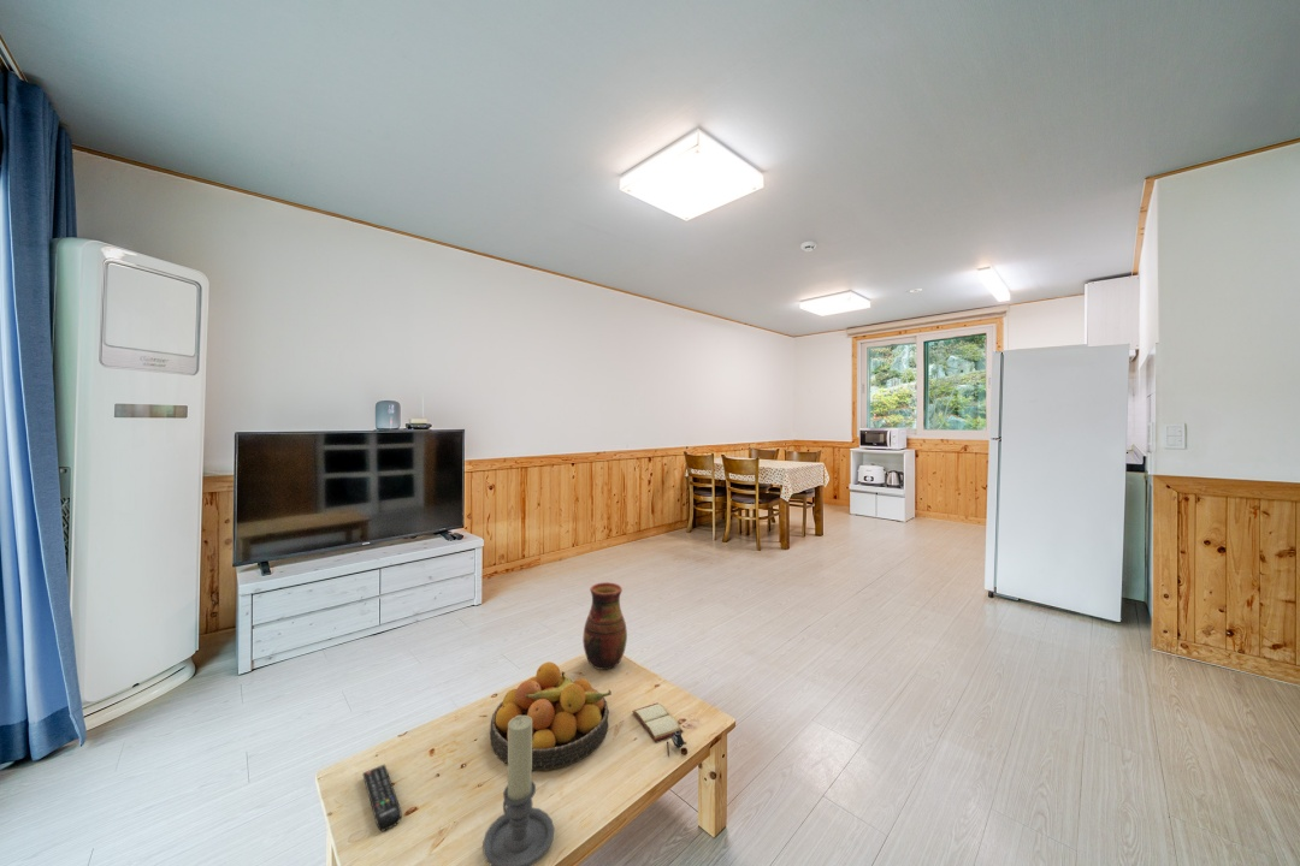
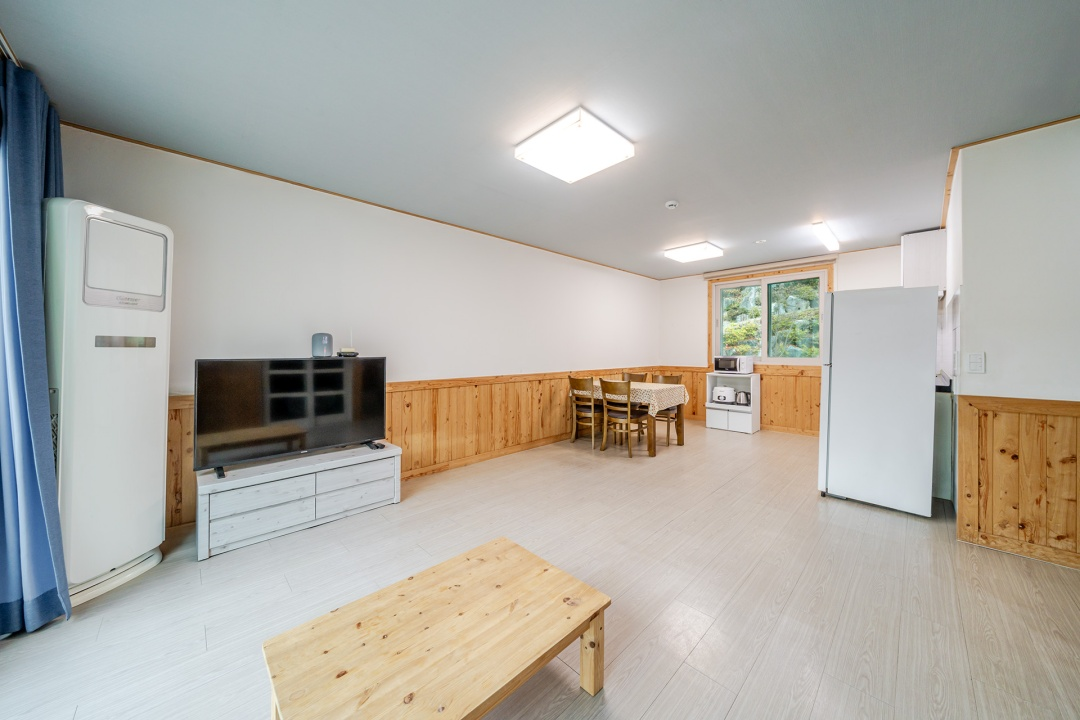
- fruit bowl (550, 704)
- book (663, 723)
- remote control (380, 794)
- candle holder (518, 777)
- vase (604, 624)
